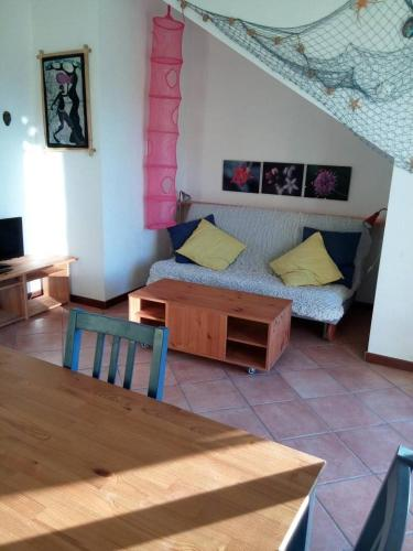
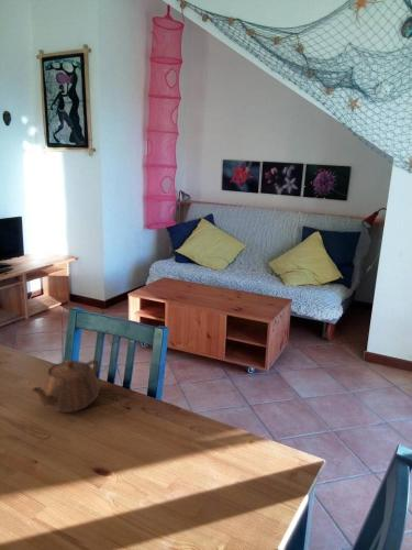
+ teapot (67, 383)
